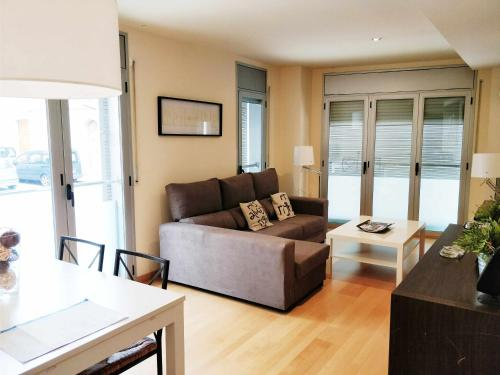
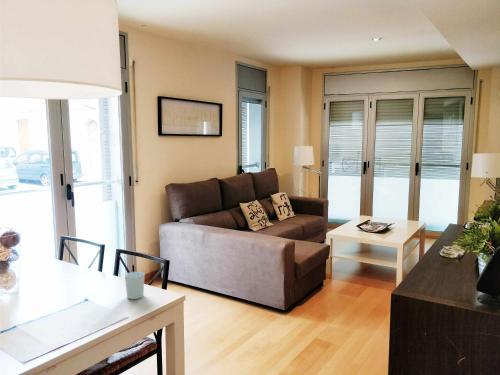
+ cup (135, 285)
